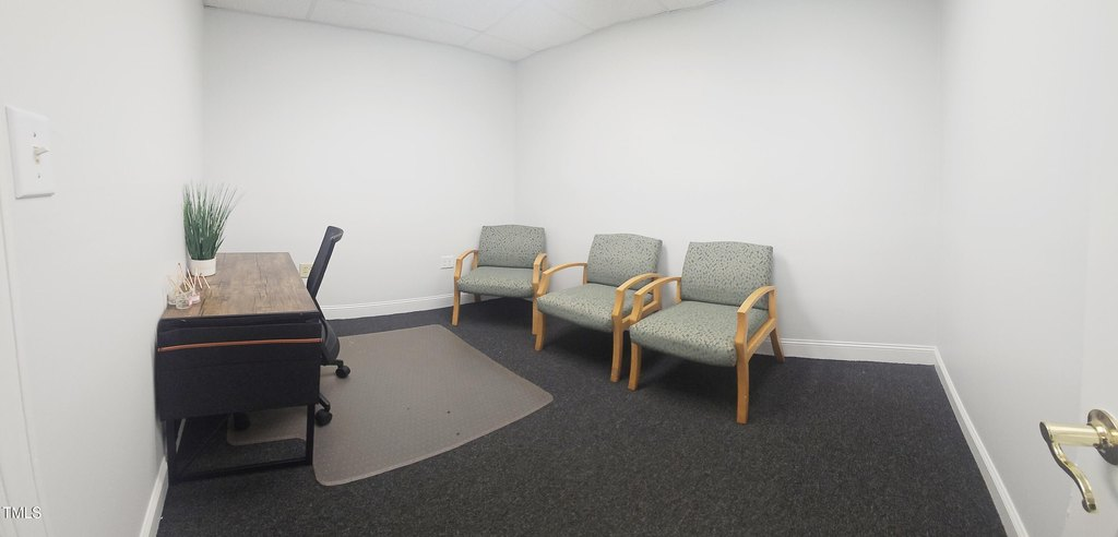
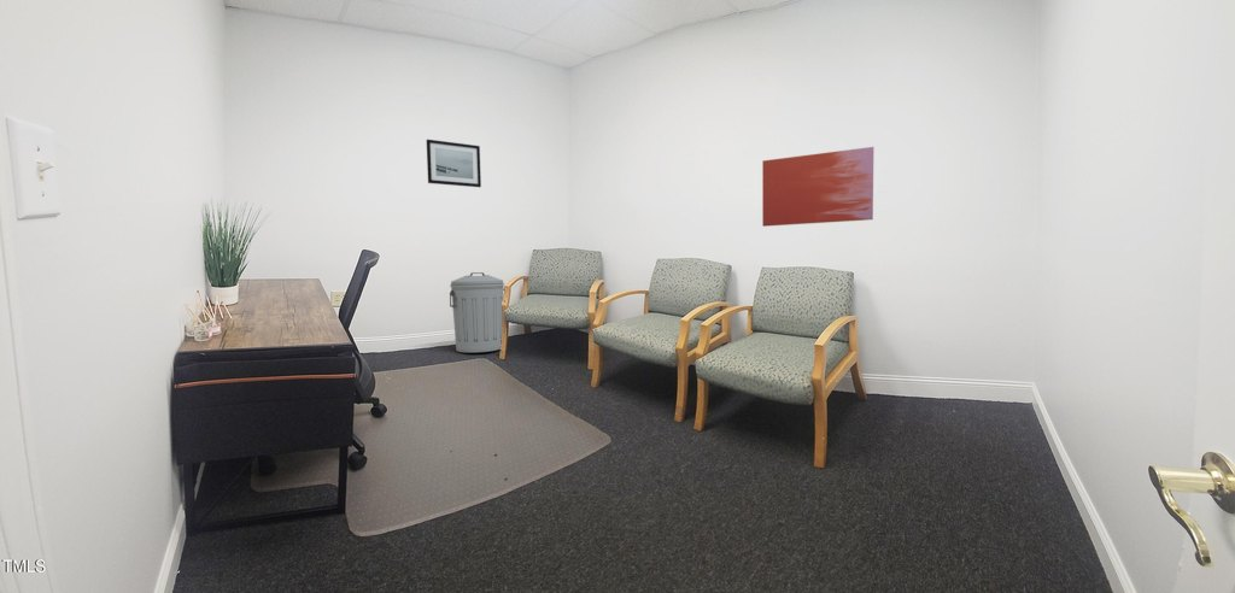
+ wall art (815, 188)
+ trash can (478, 310)
+ wall art (453, 164)
